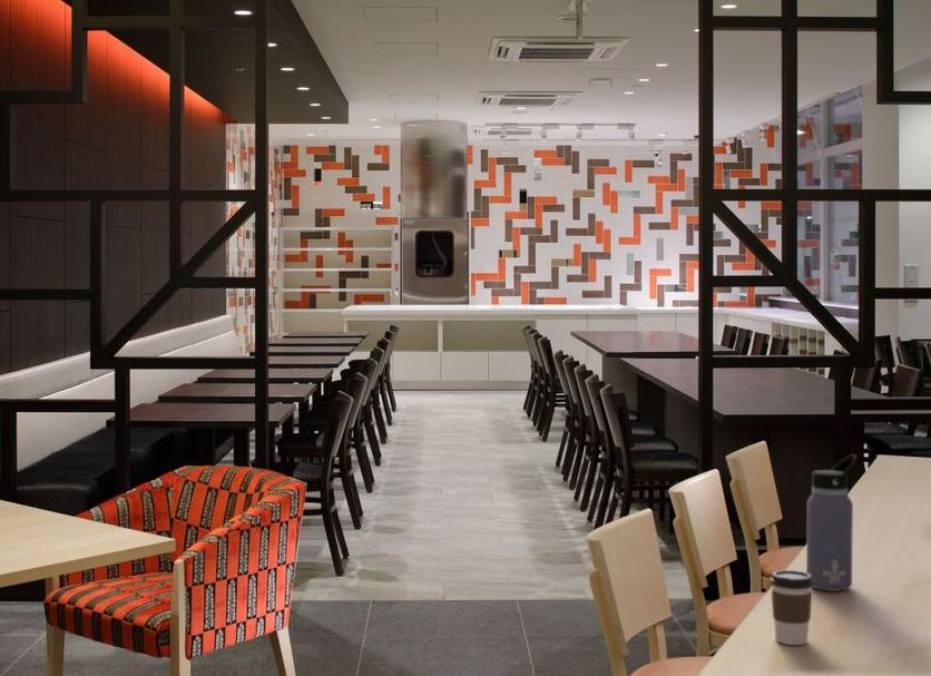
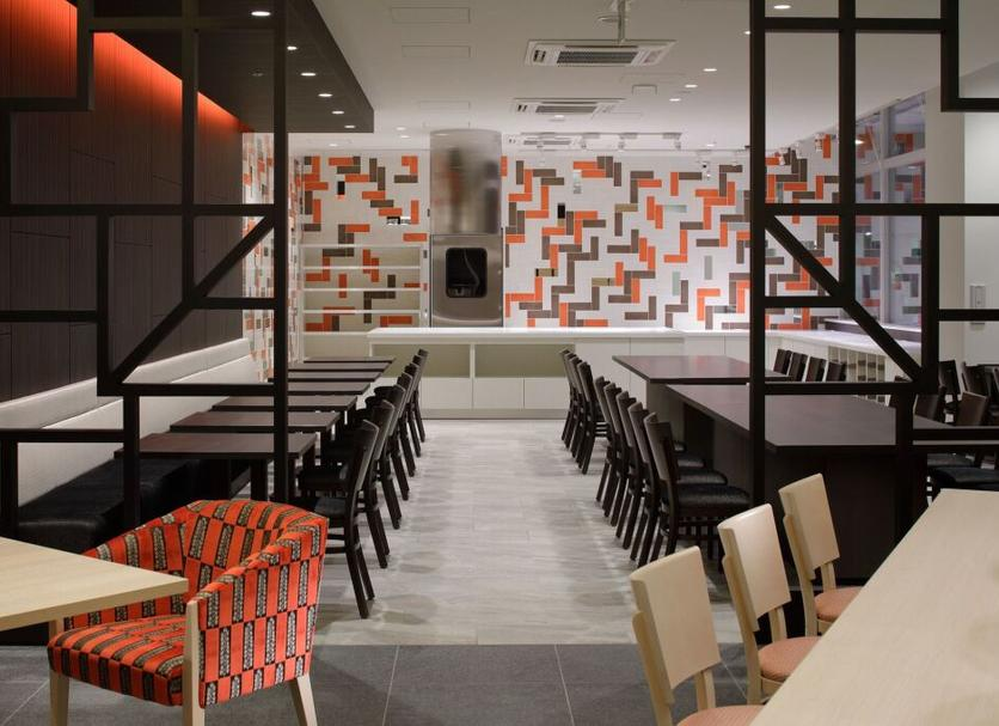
- water bottle (831, 520)
- coffee cup (791, 607)
